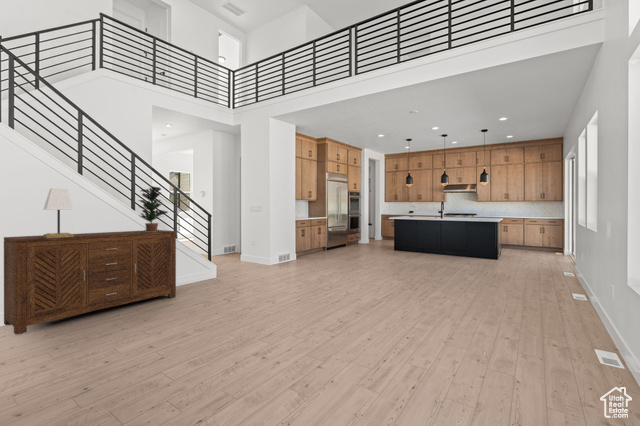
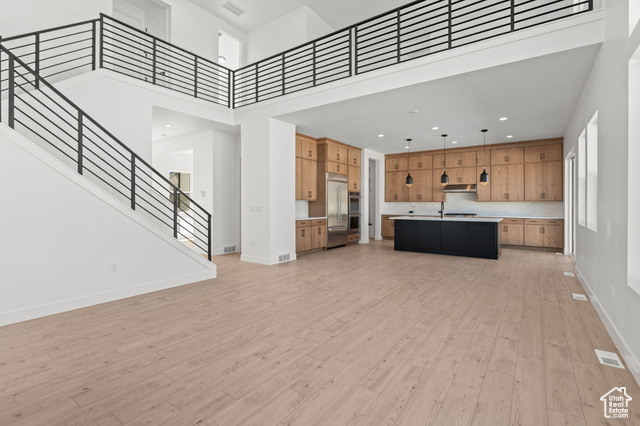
- potted plant (151, 208)
- lamp (58, 212)
- sideboard (102, 271)
